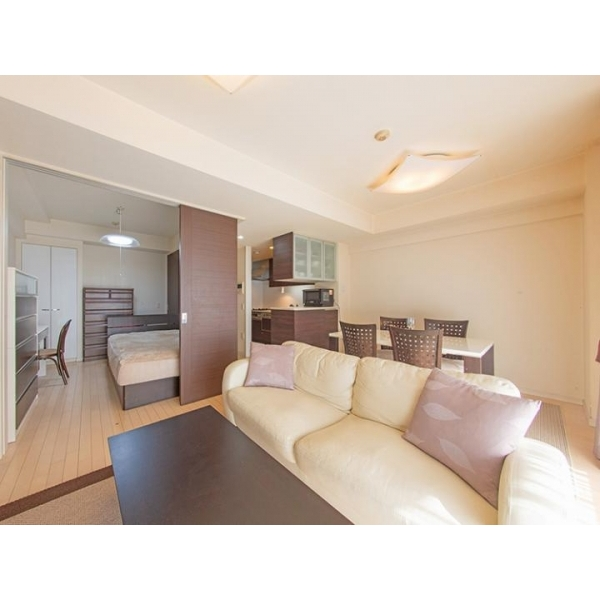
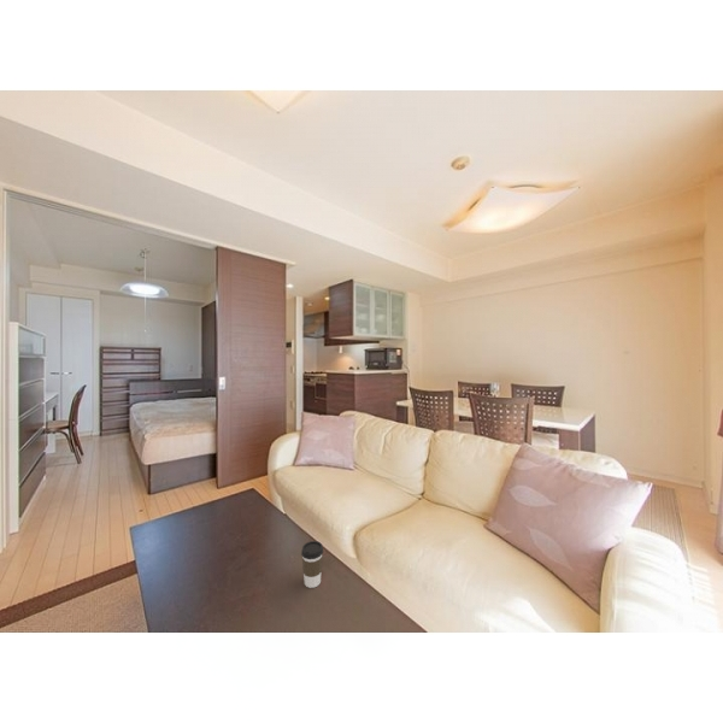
+ coffee cup (312, 564)
